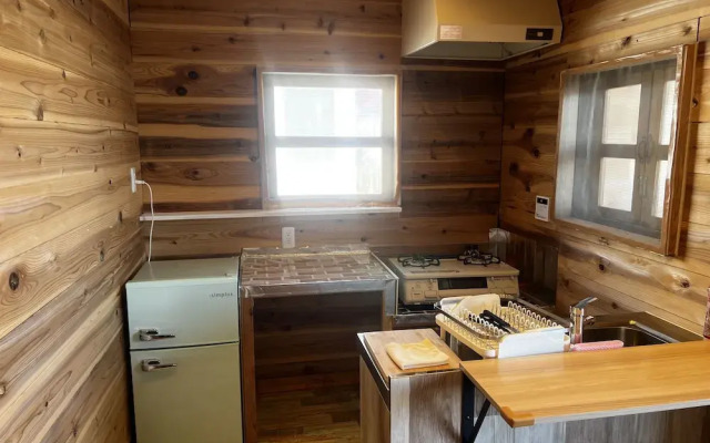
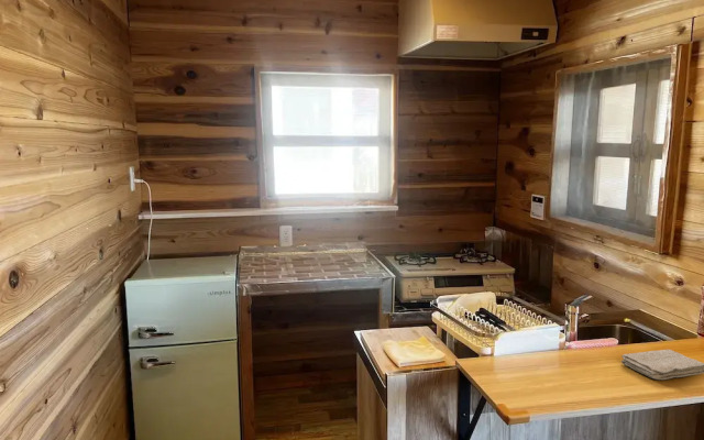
+ washcloth (663, 362)
